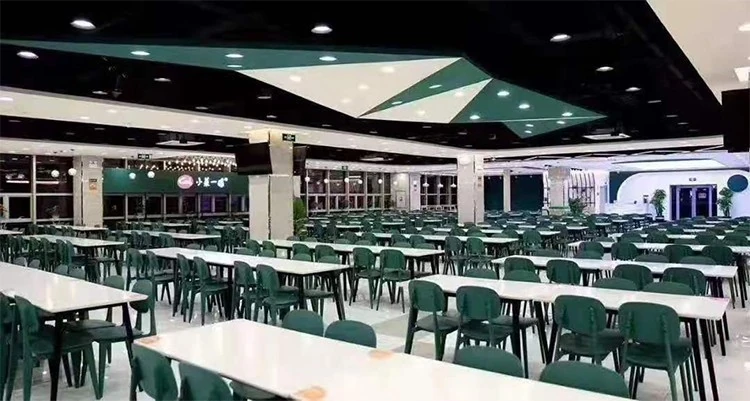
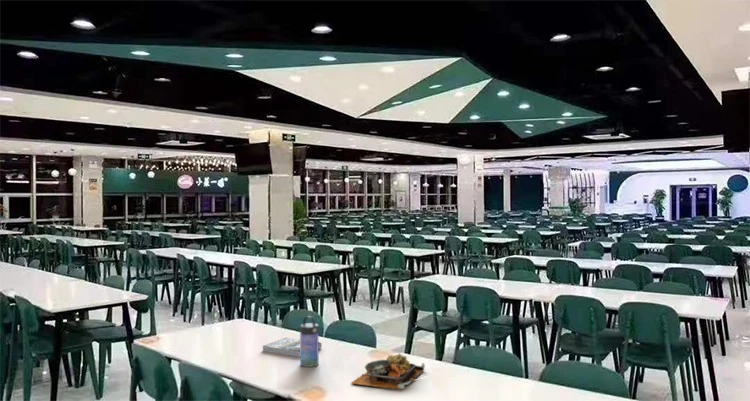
+ book (292, 346)
+ food tray (389, 365)
+ water bottle (309, 340)
